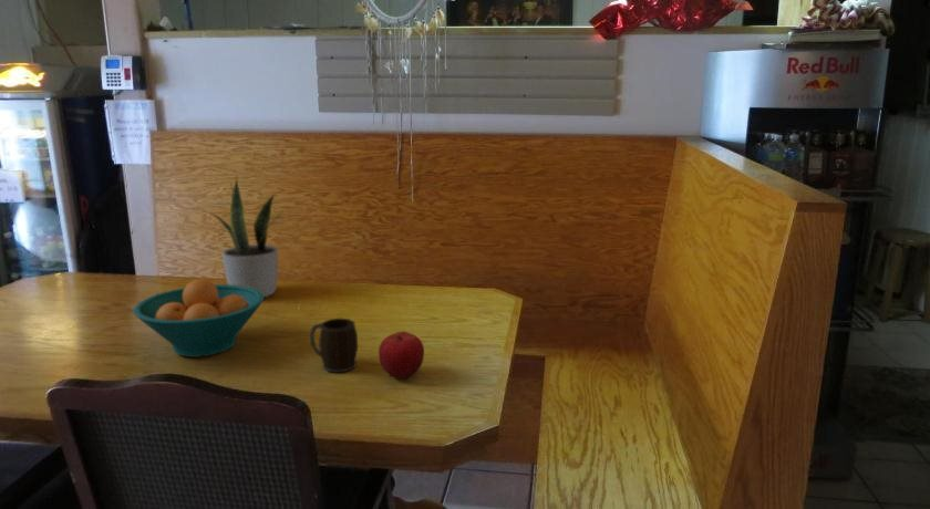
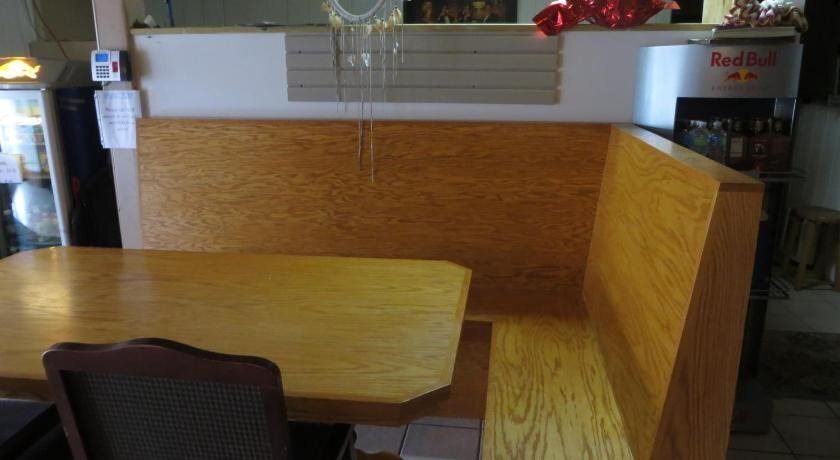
- mug (331, 343)
- potted plant (247, 235)
- fruit (401, 353)
- fruit bowl (202, 313)
